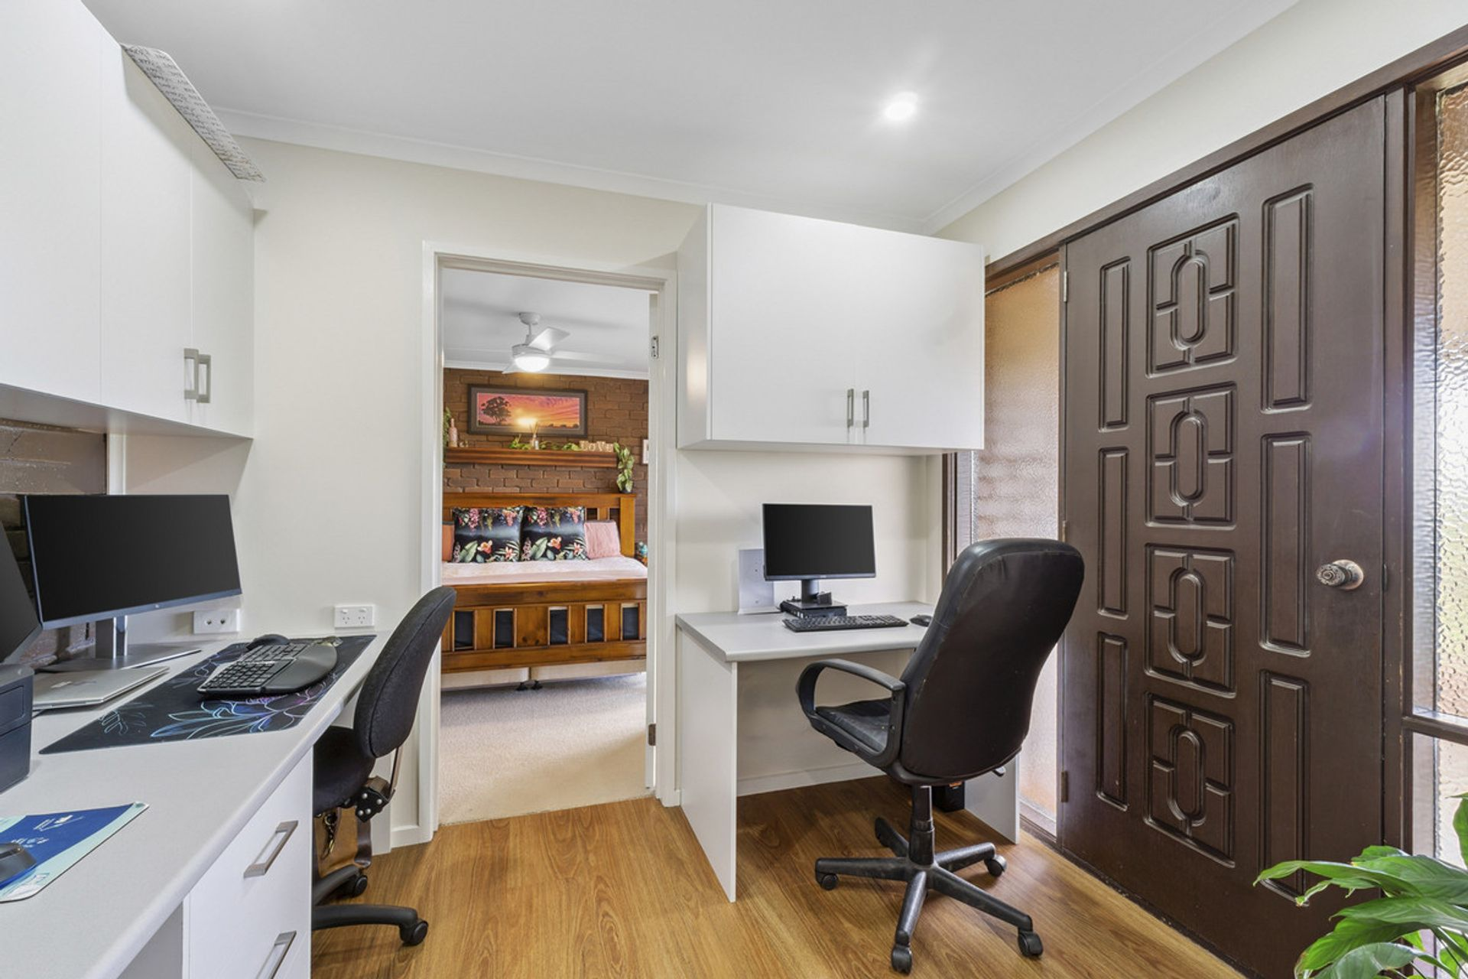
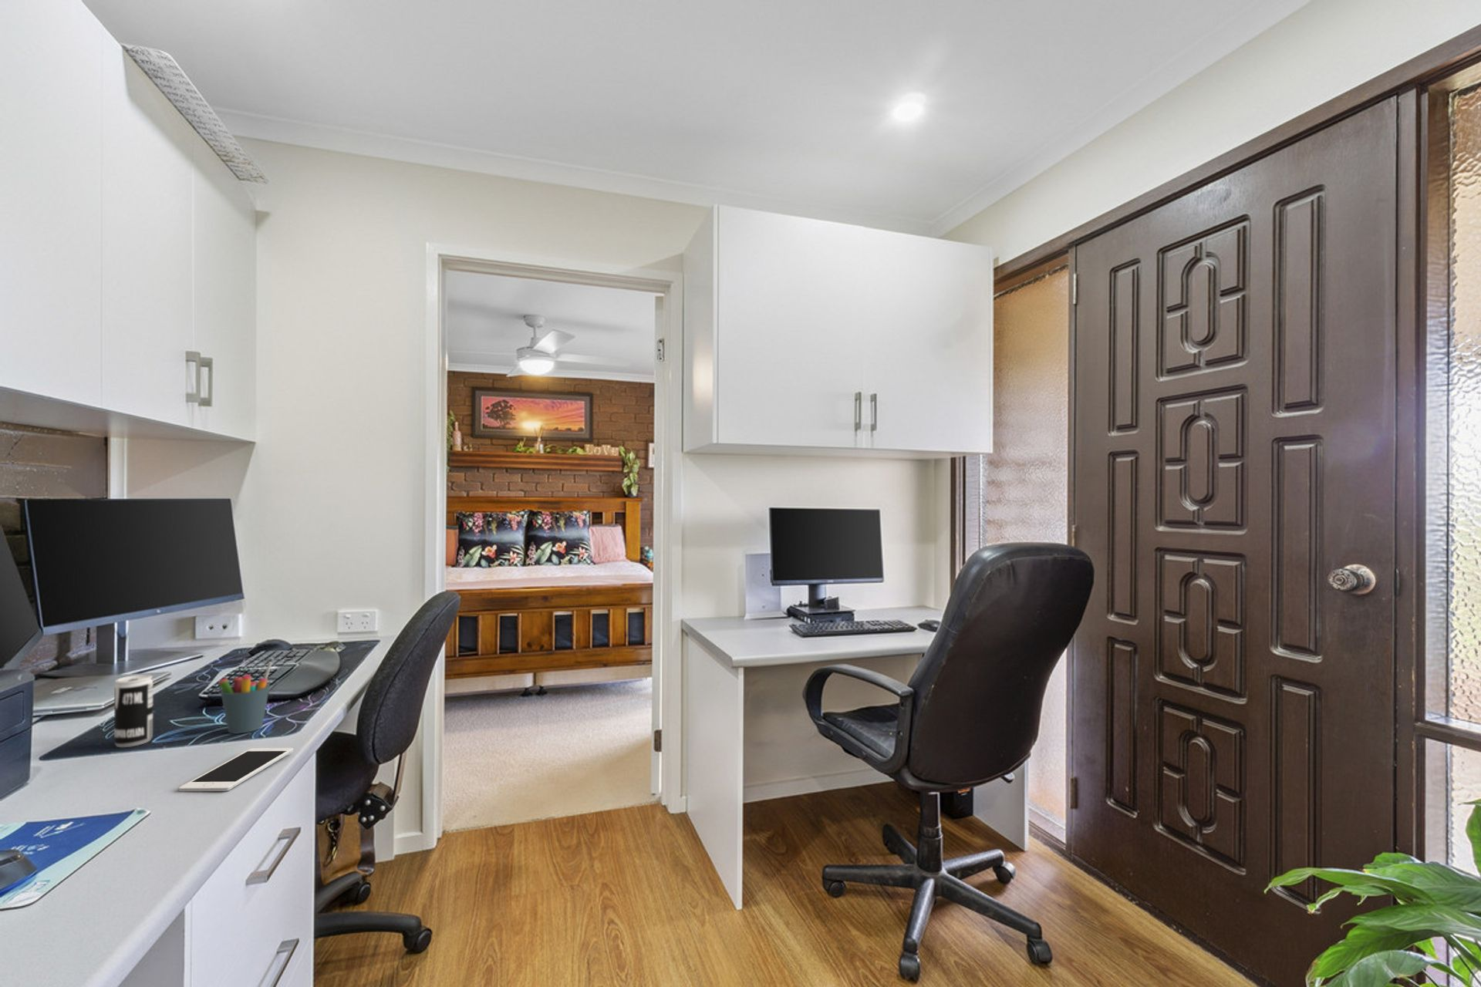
+ beverage can (133, 711)
+ cell phone (240, 768)
+ pen holder (246, 697)
